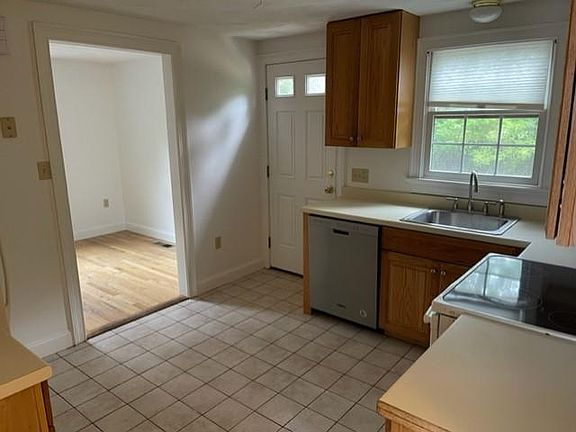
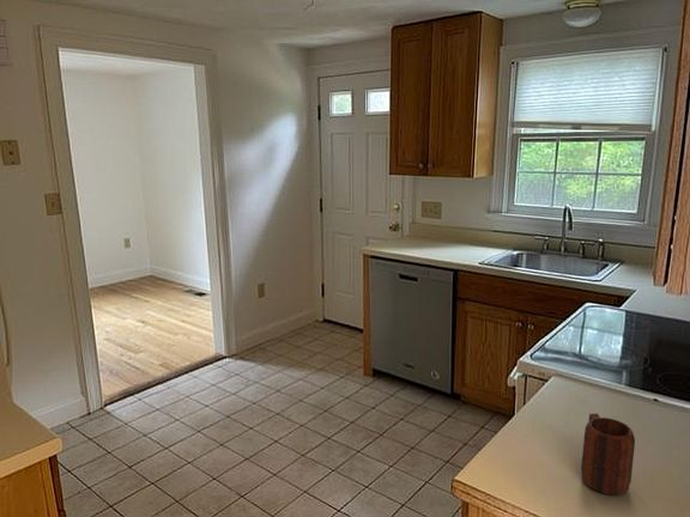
+ mug (604, 450)
